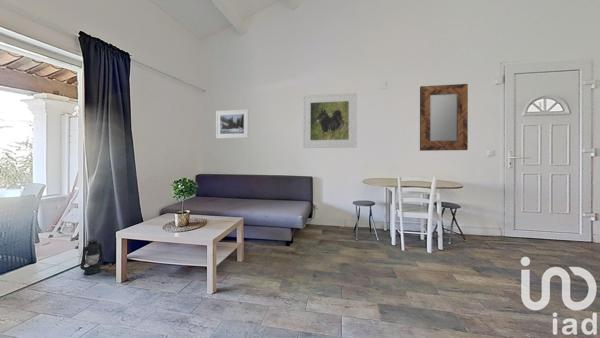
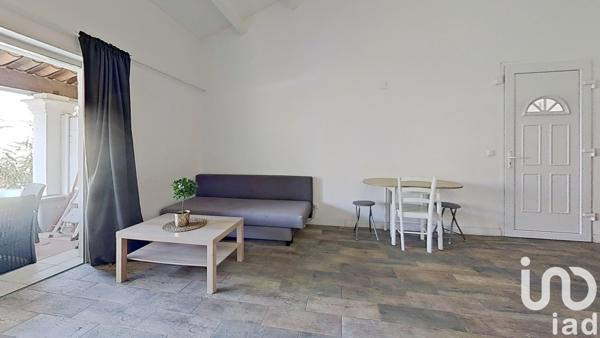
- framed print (232, 124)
- home mirror (443, 117)
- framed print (329, 121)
- lantern (92, 255)
